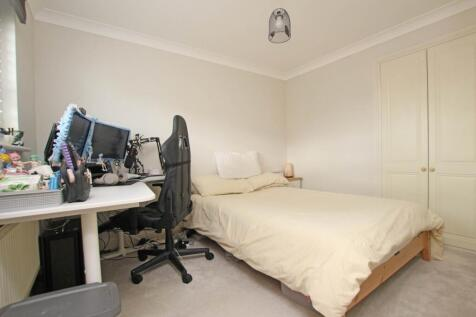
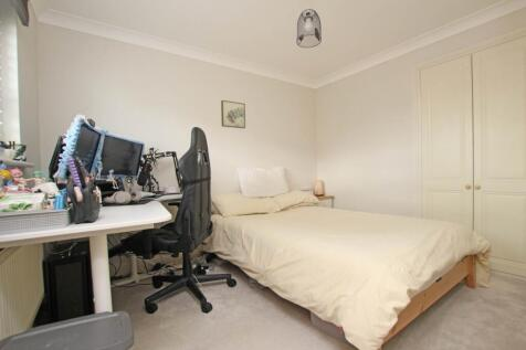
+ wall art (233, 114)
